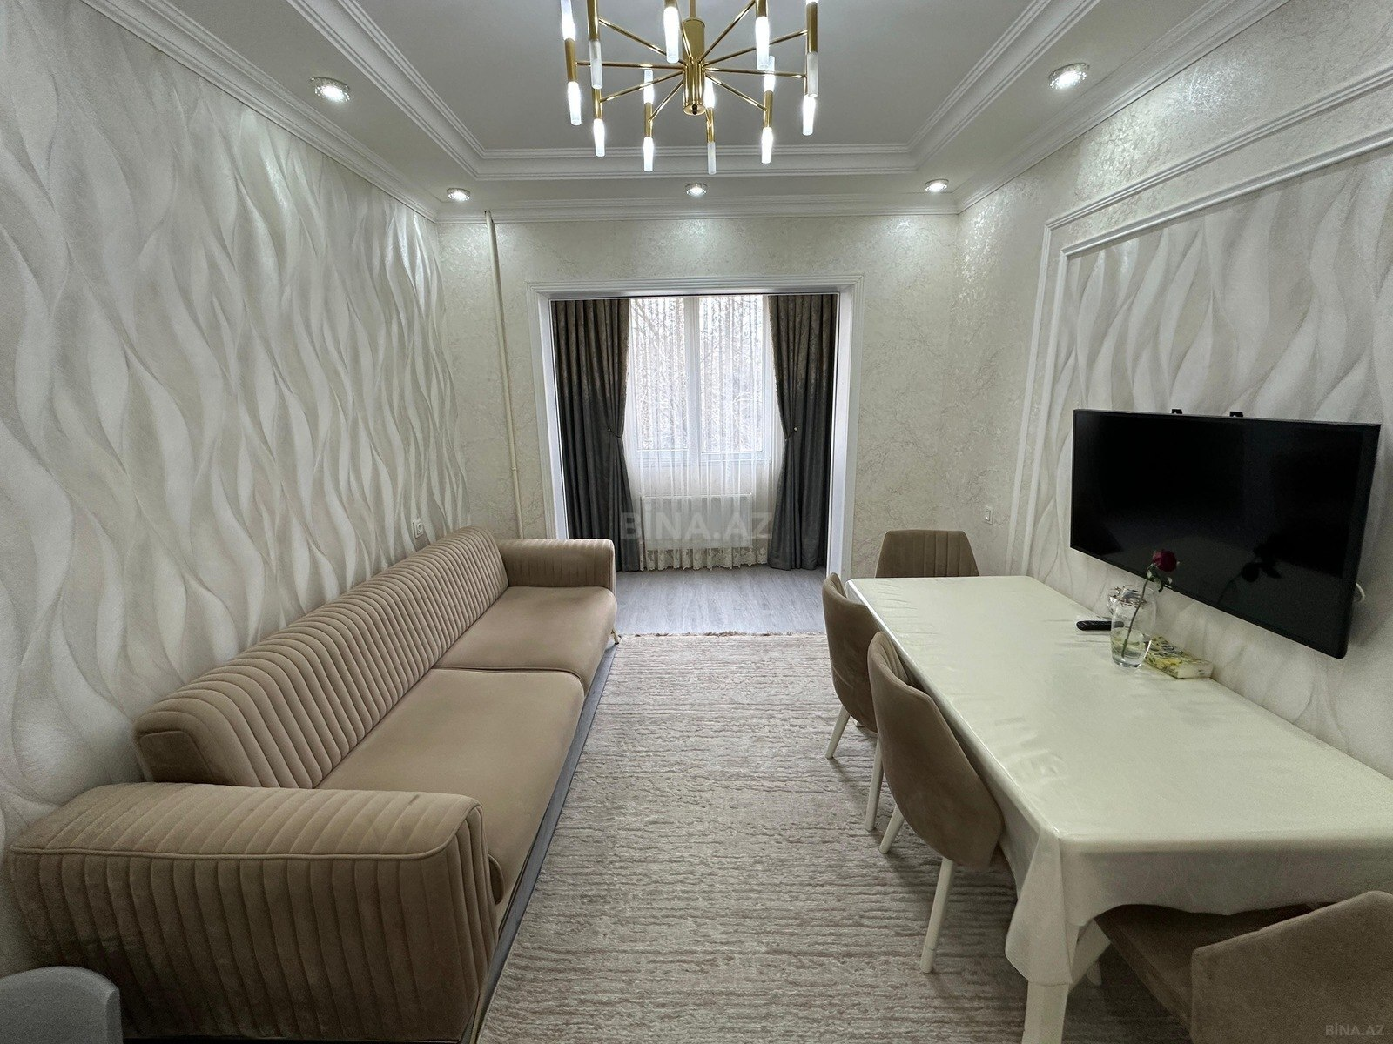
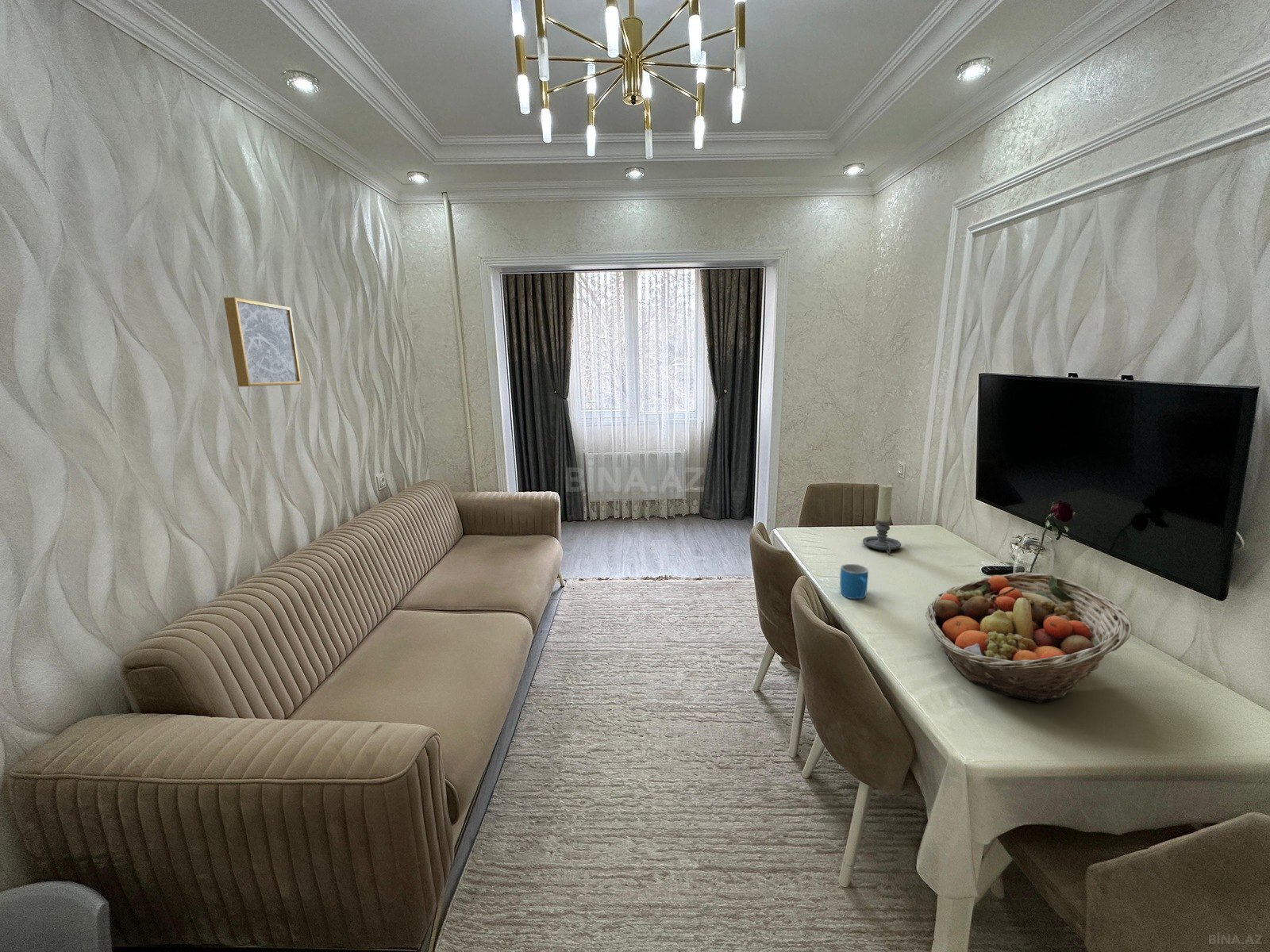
+ mug (856, 583)
+ candle holder (884, 516)
+ wall art (266, 344)
+ fruit basket (1016, 628)
